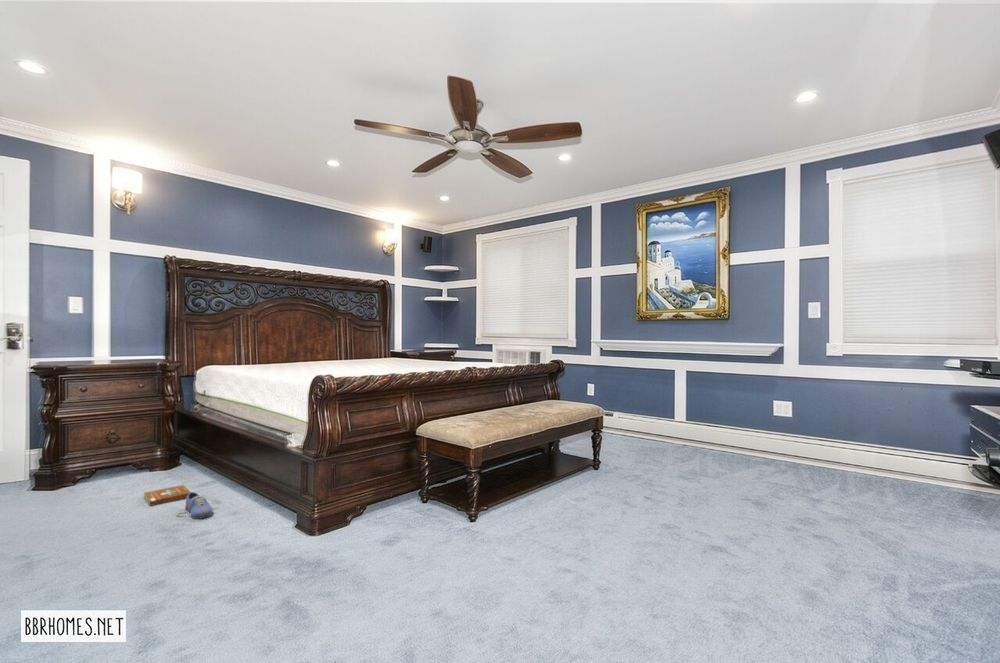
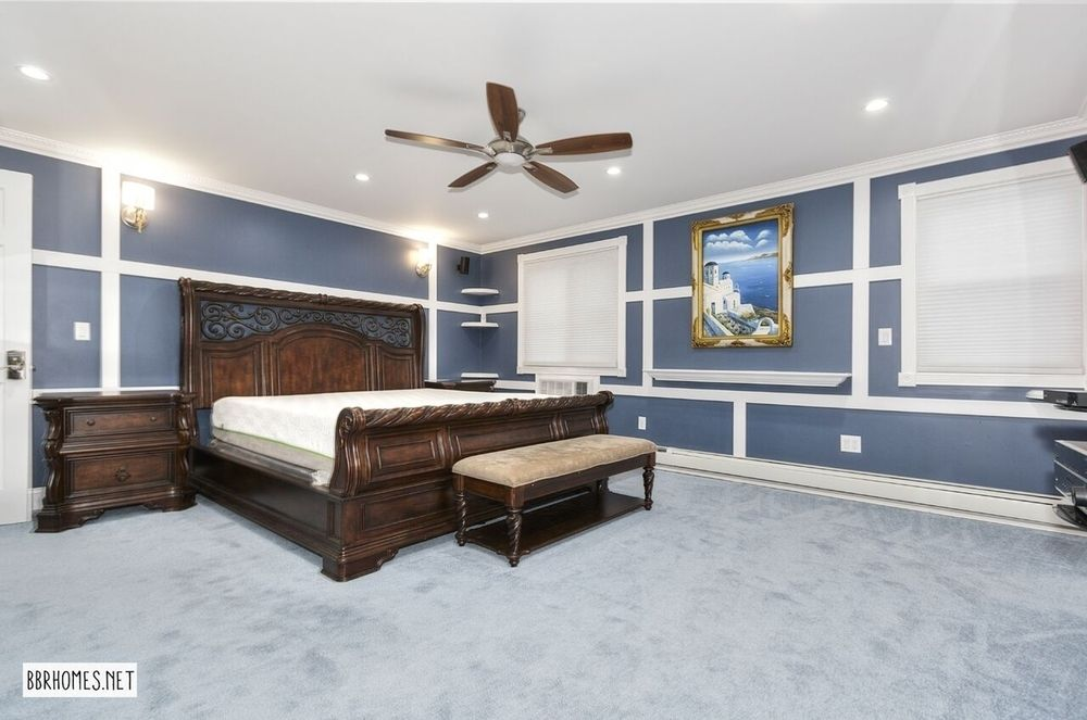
- shoe (198, 504)
- book (167, 494)
